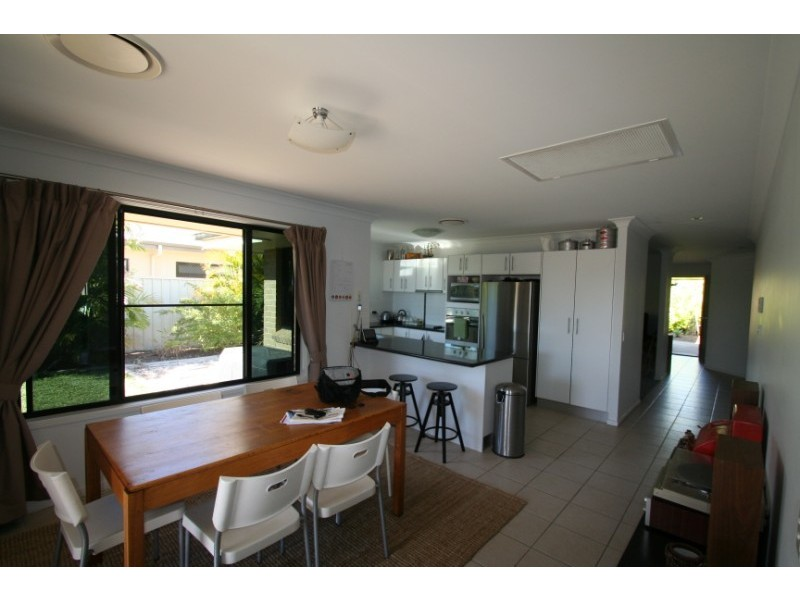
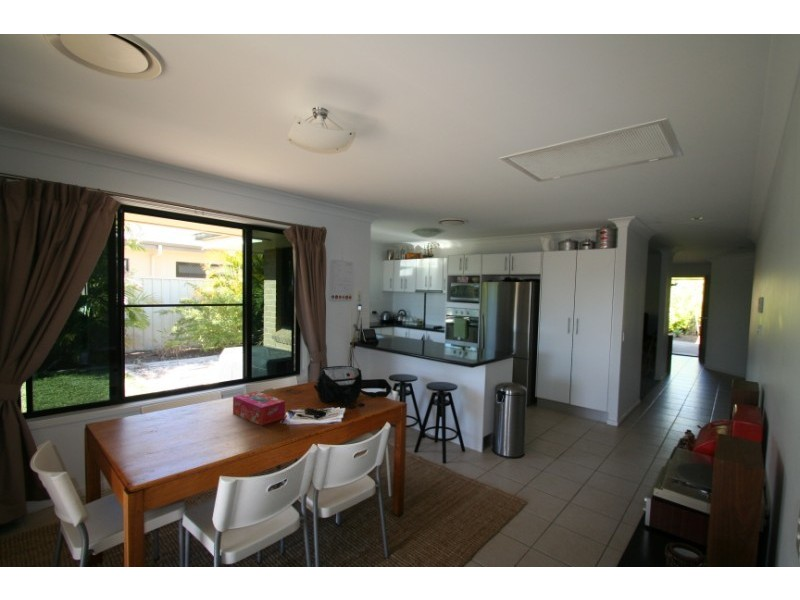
+ tissue box (258, 407)
